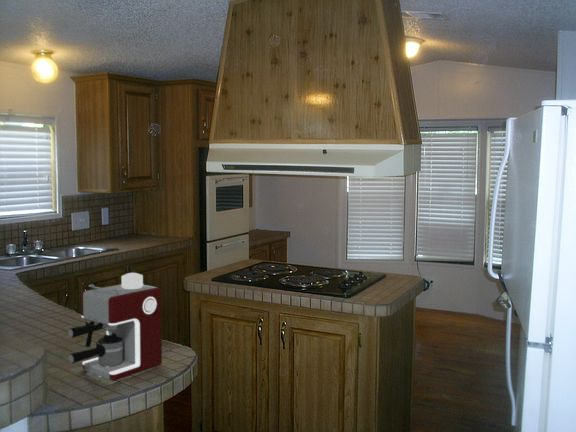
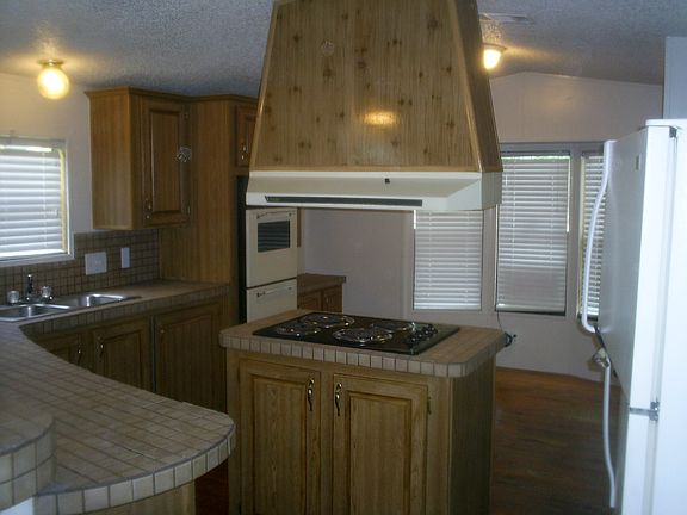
- coffee maker (110, 325)
